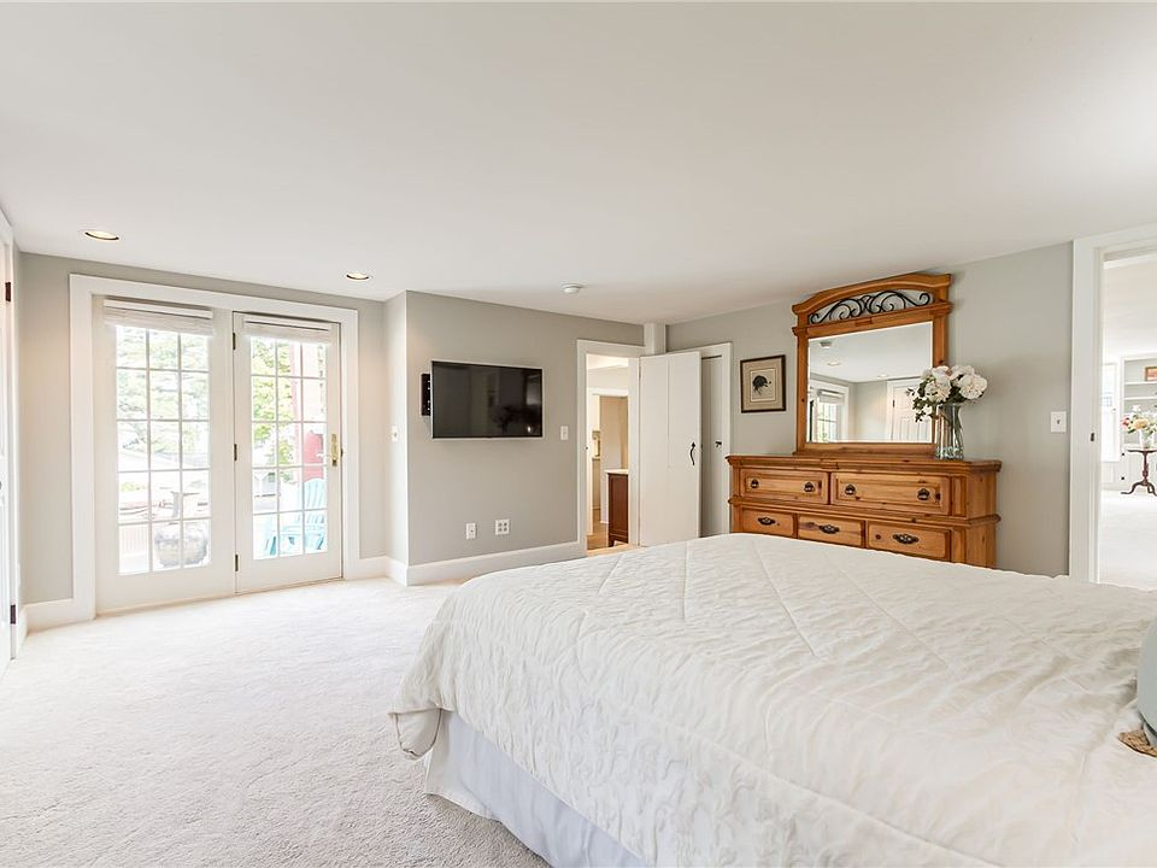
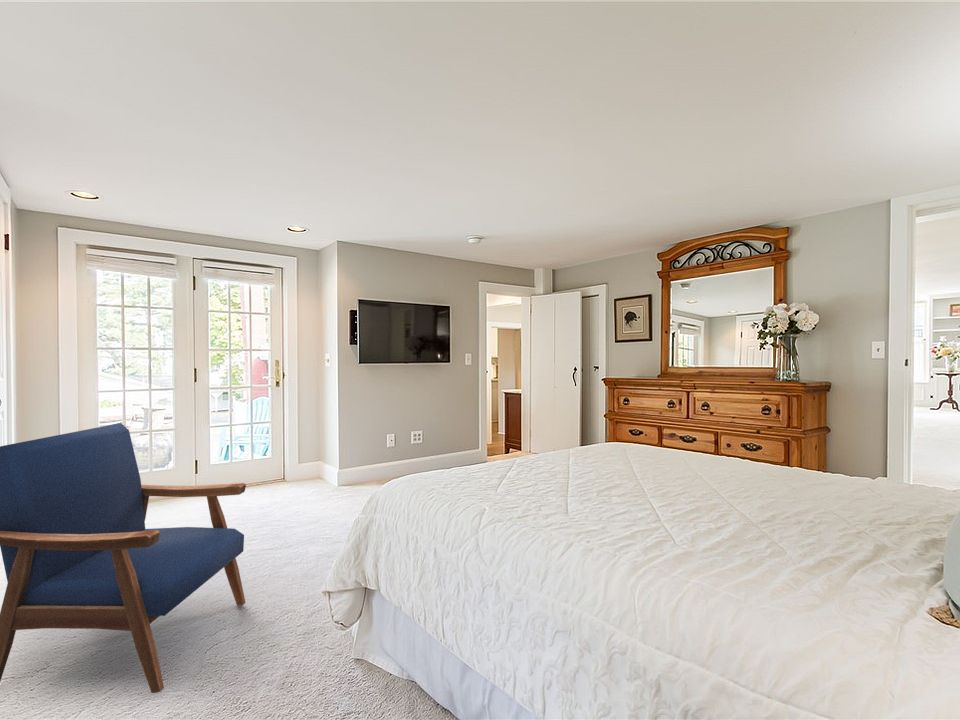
+ armchair (131, 537)
